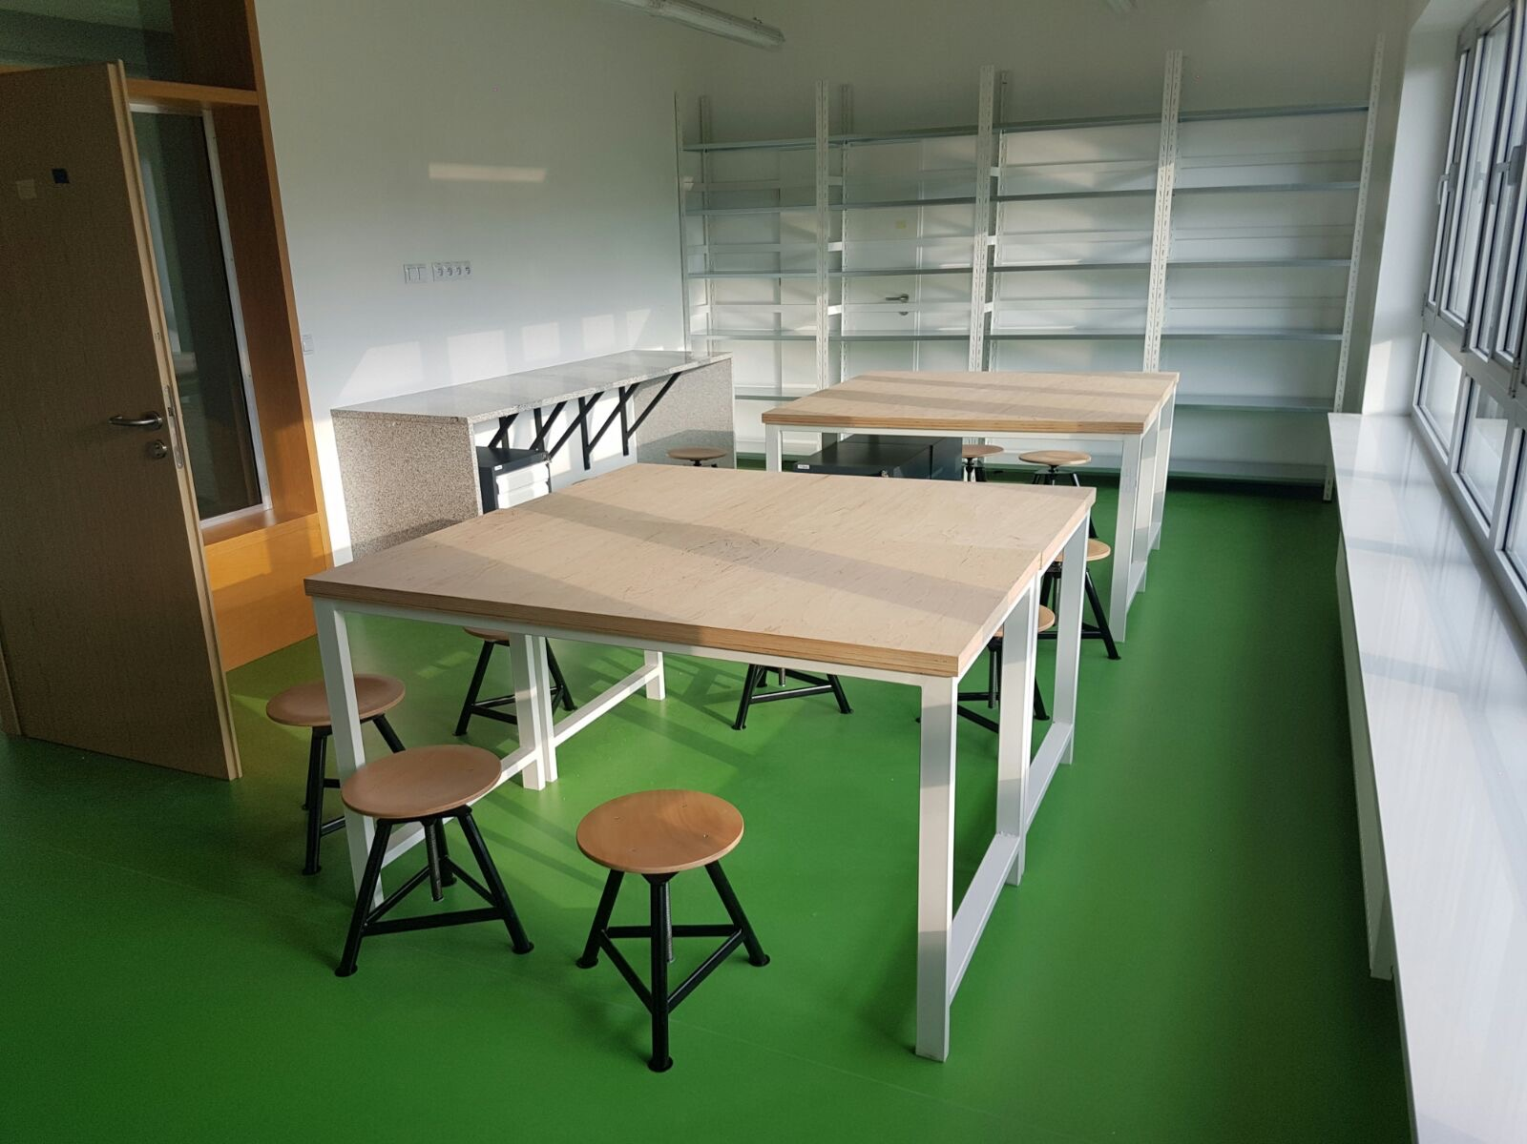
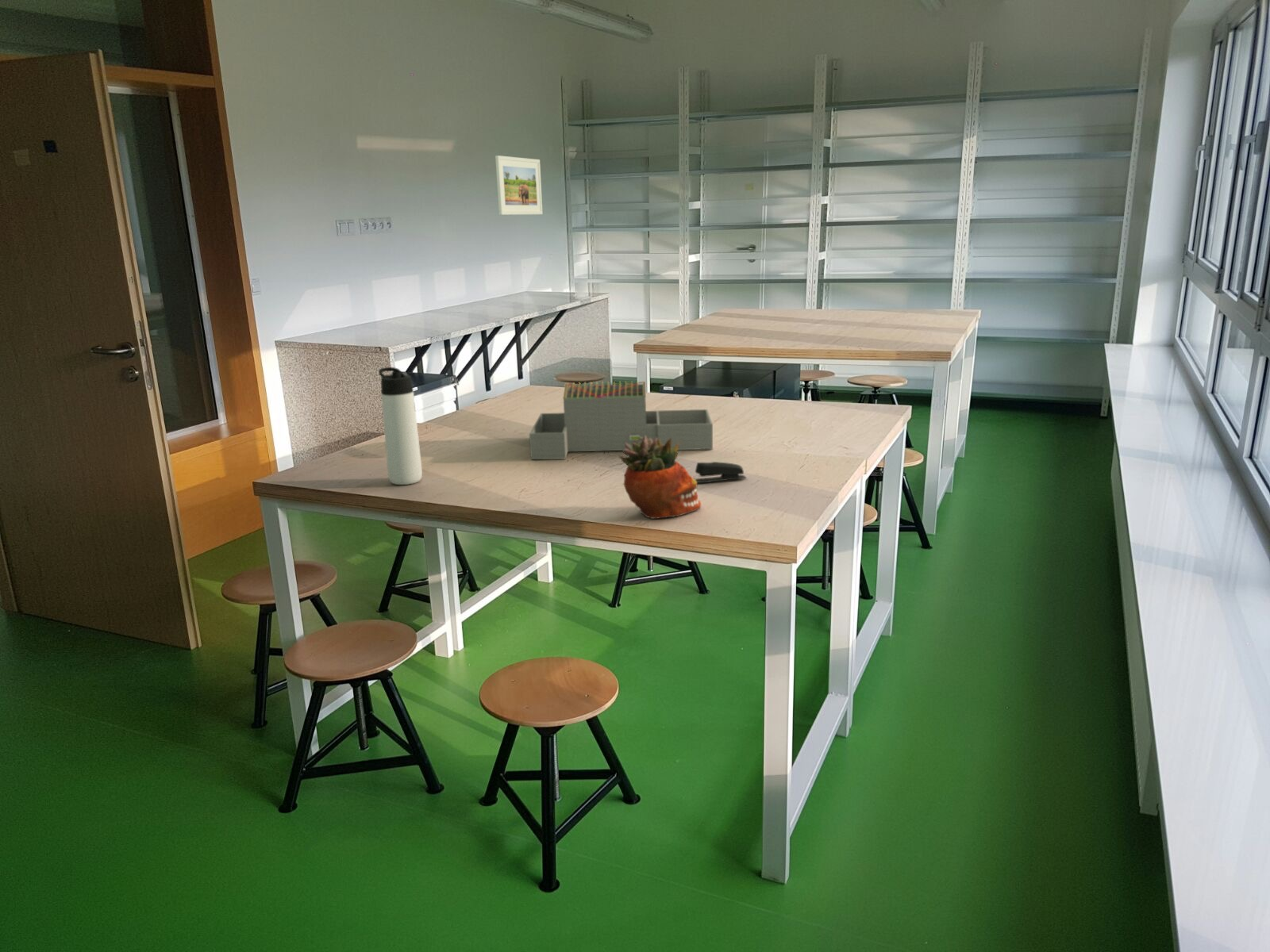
+ thermos bottle (398, 425)
+ succulent planter (661, 473)
+ architectural model (622, 414)
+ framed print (520, 186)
+ stapler (720, 470)
